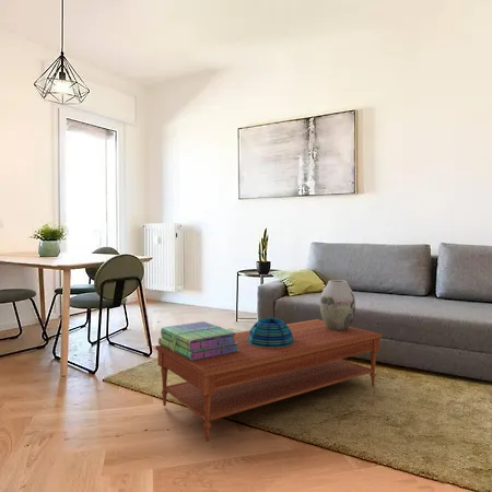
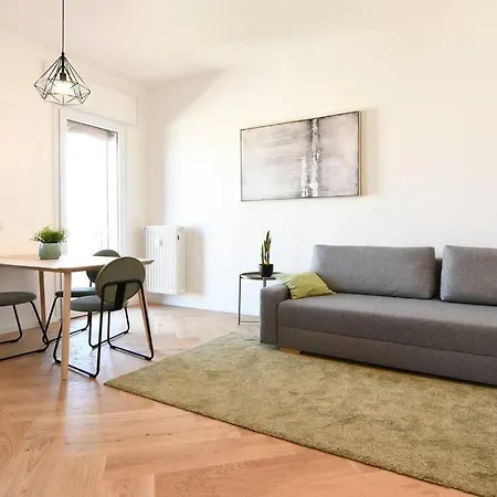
- vase (337, 304)
- decorative bowl (270, 329)
- coffee table (274, 367)
- stack of books (197, 338)
